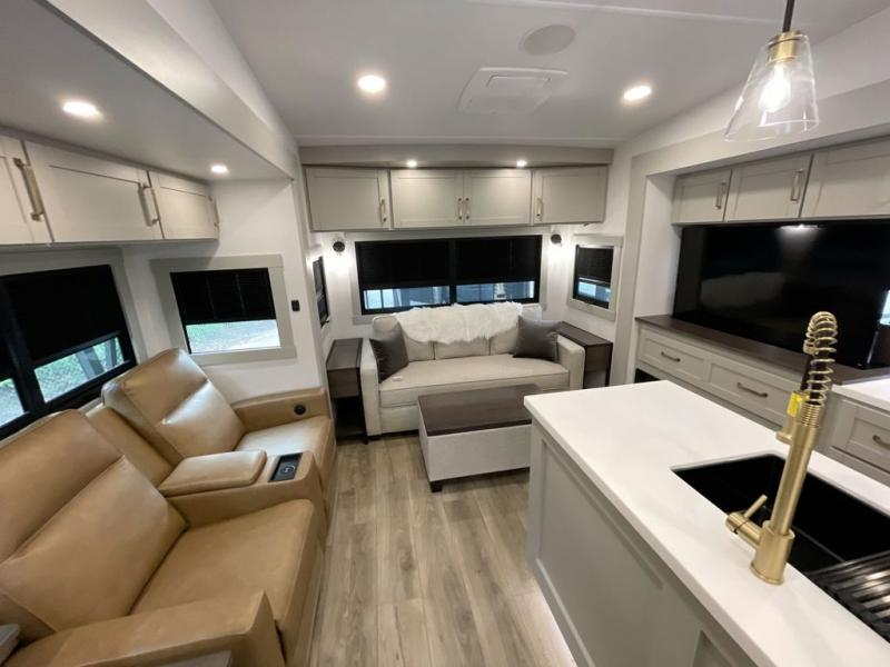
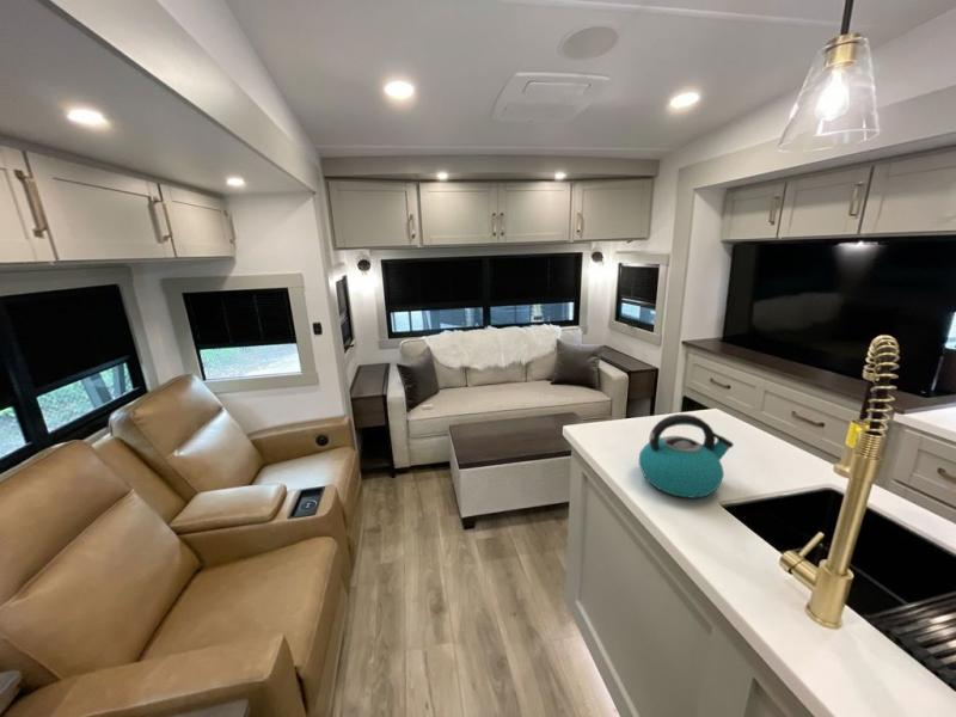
+ kettle (686, 448)
